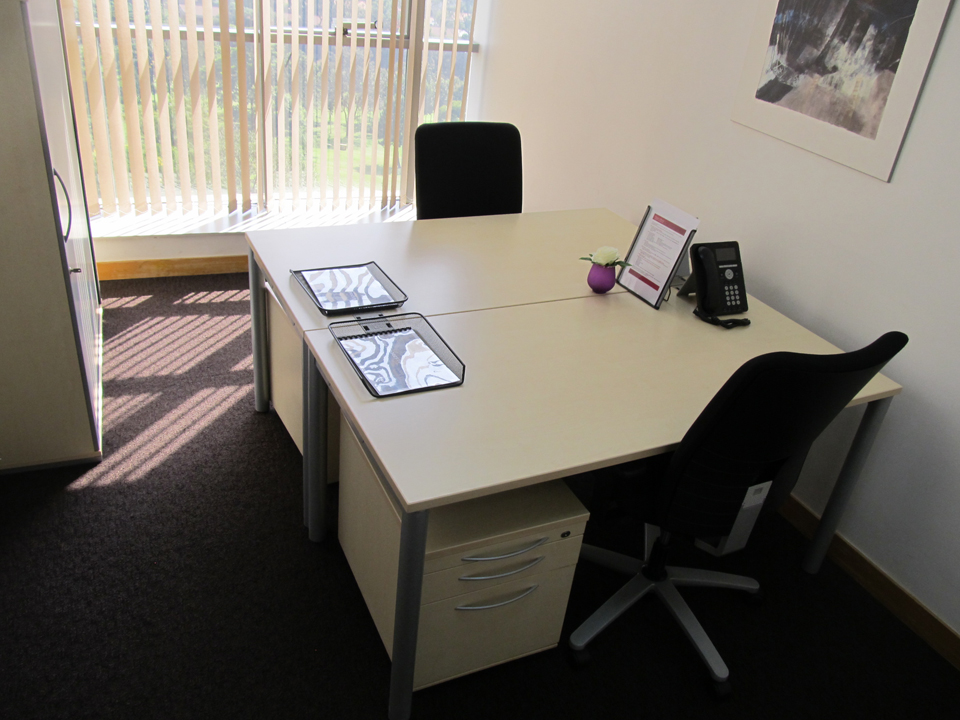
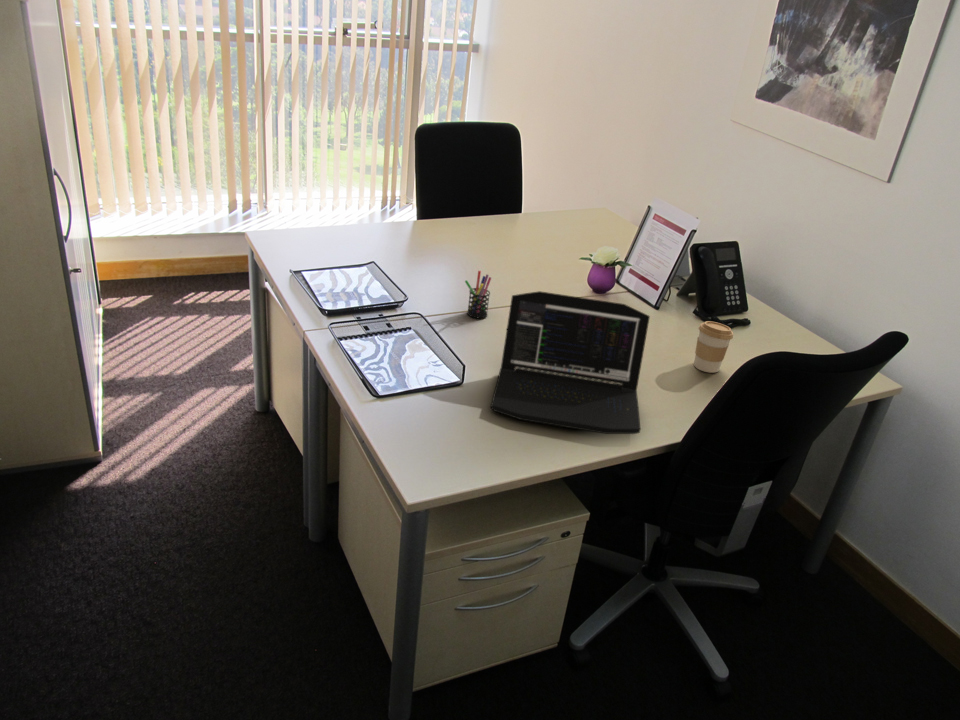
+ pen holder (476, 294)
+ coffee cup (712, 345)
+ laptop (572, 360)
